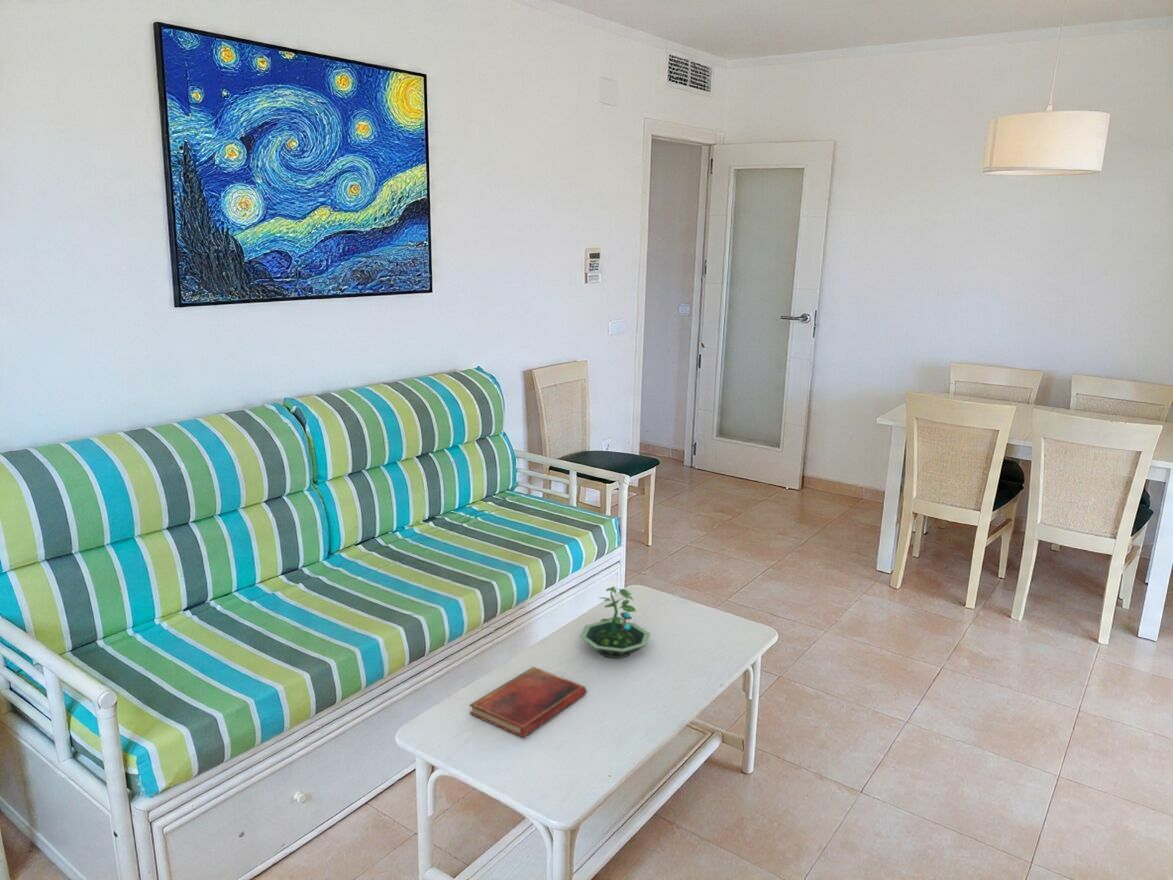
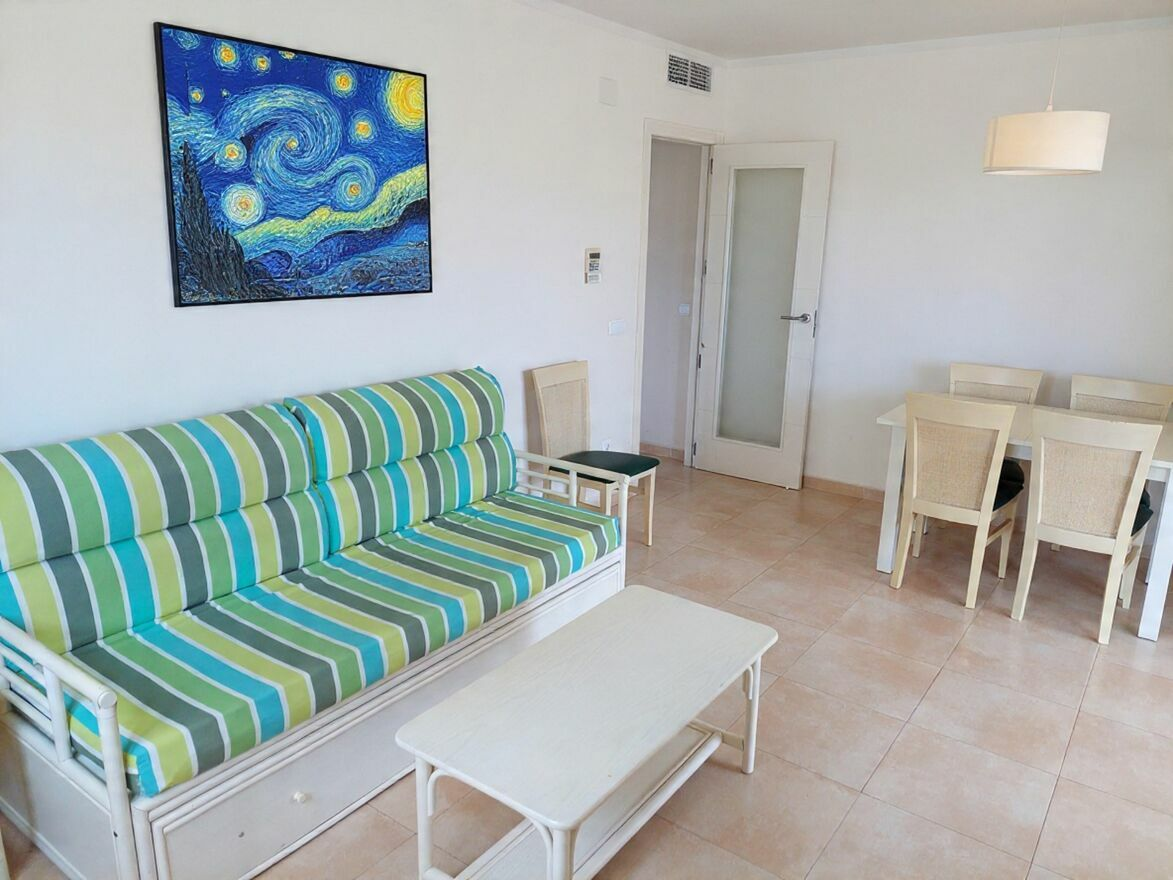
- terrarium (617, 600)
- diary (529, 700)
